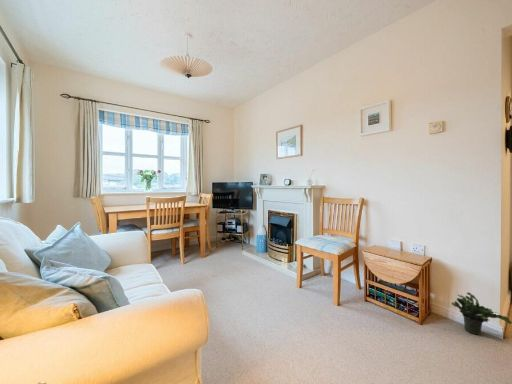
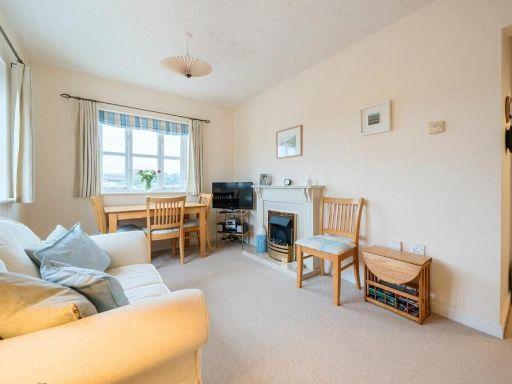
- potted plant (478, 314)
